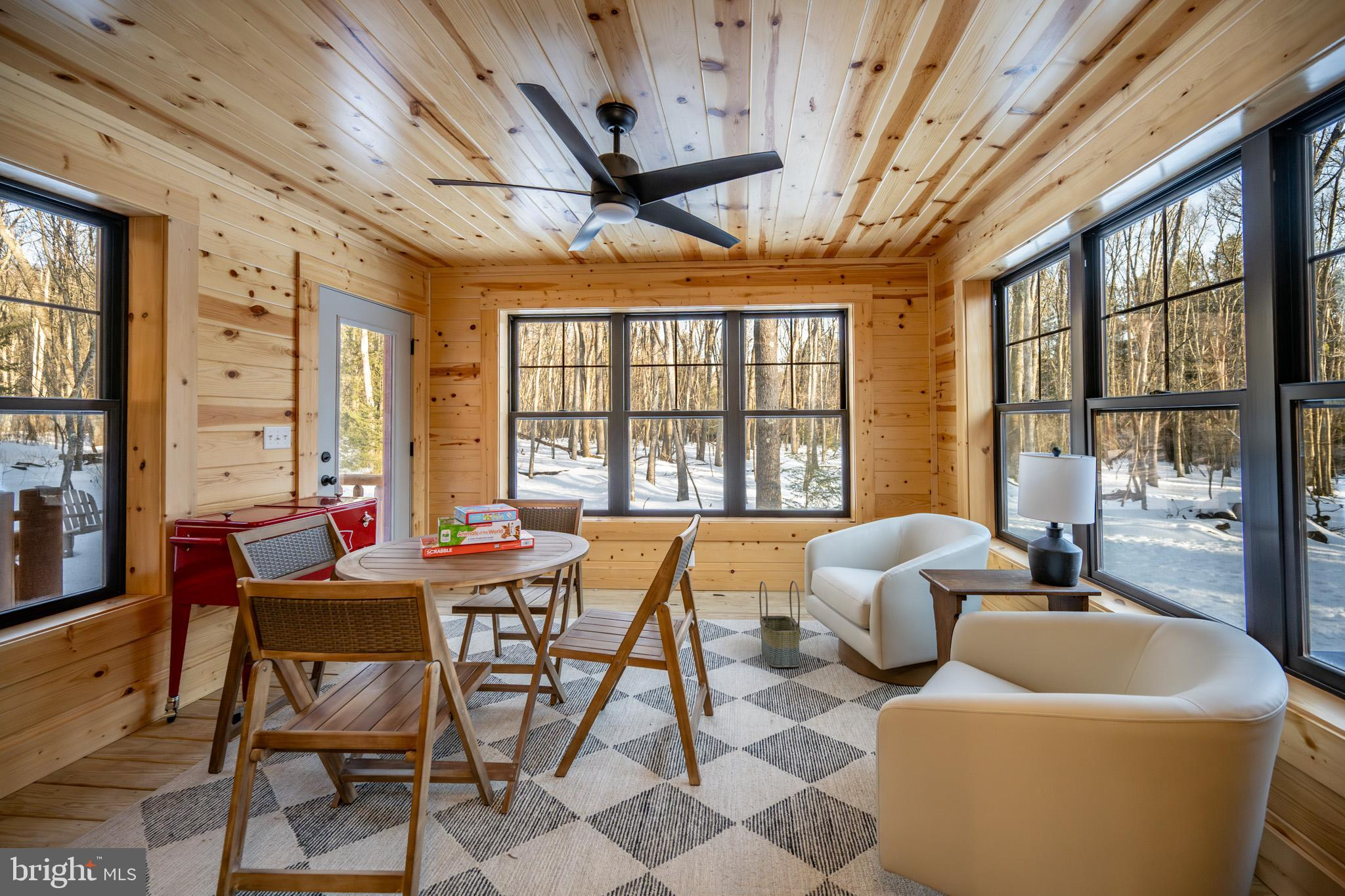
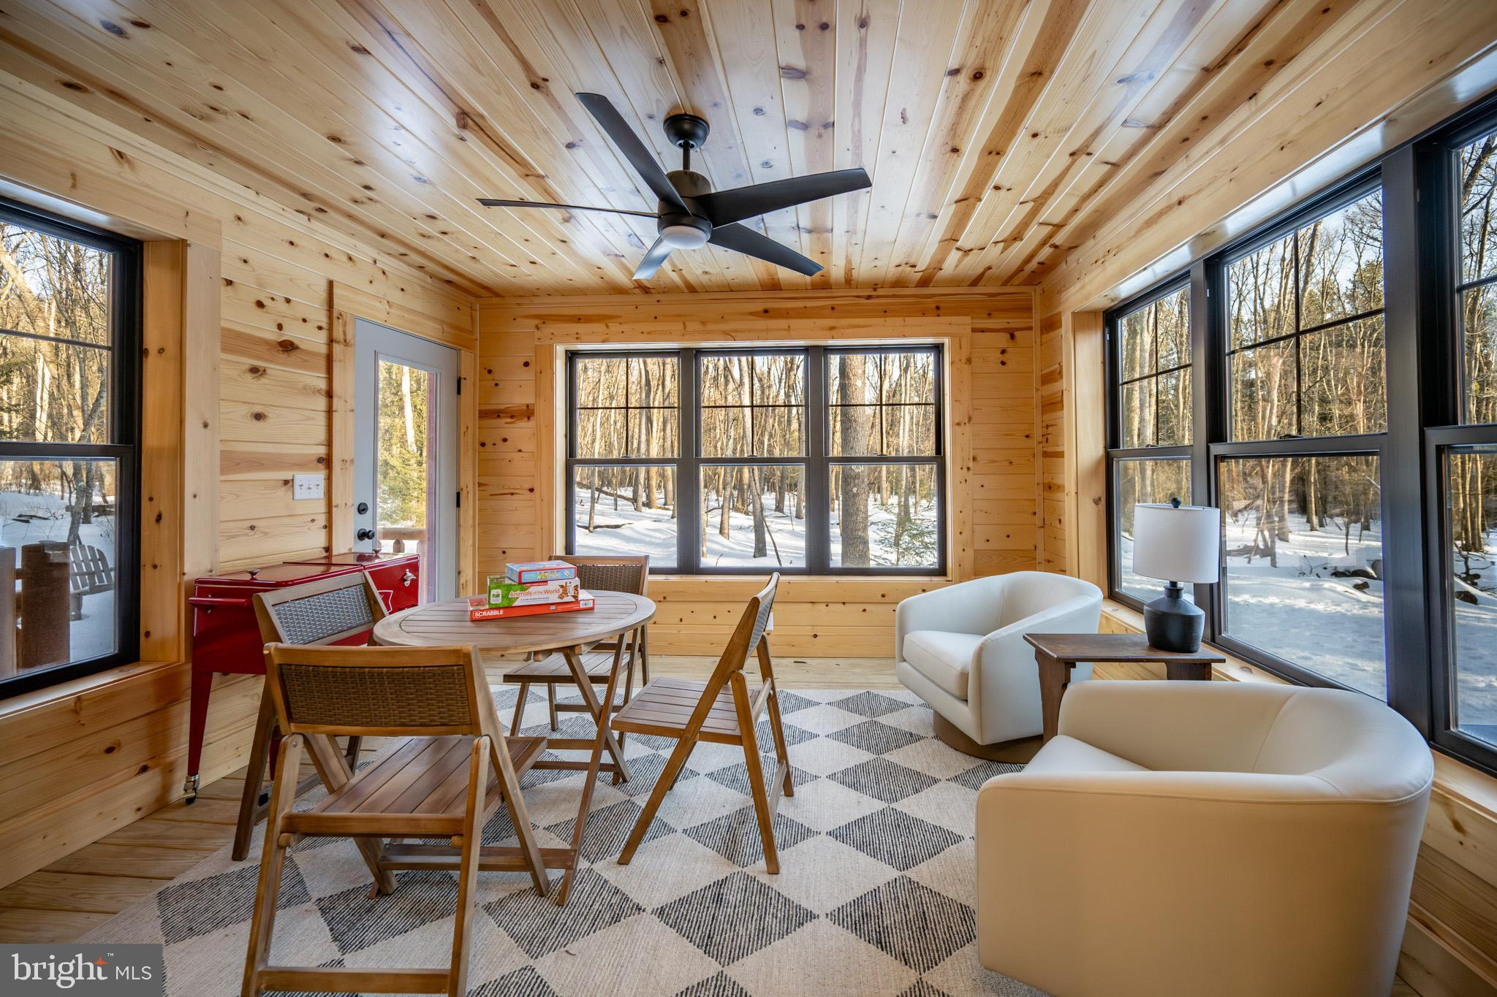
- basket (779, 619)
